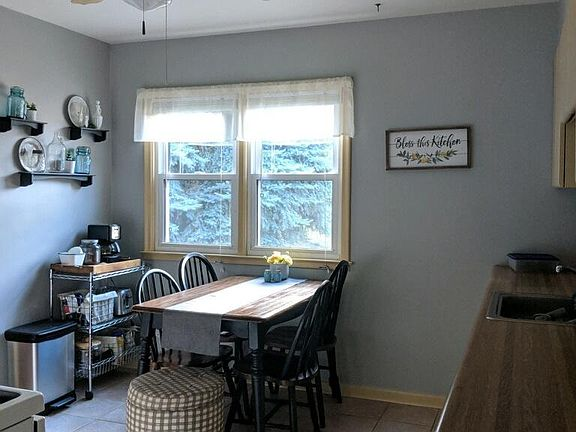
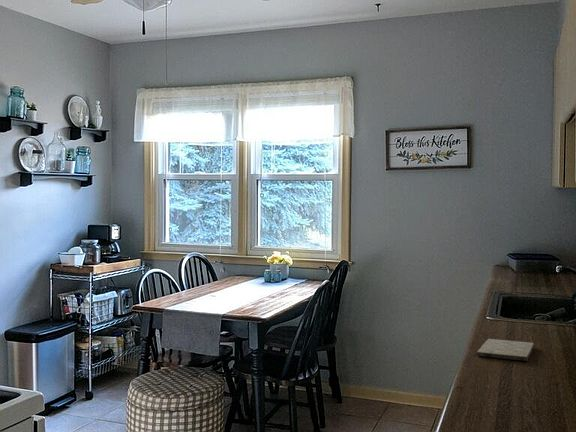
+ cutting board (506, 349)
